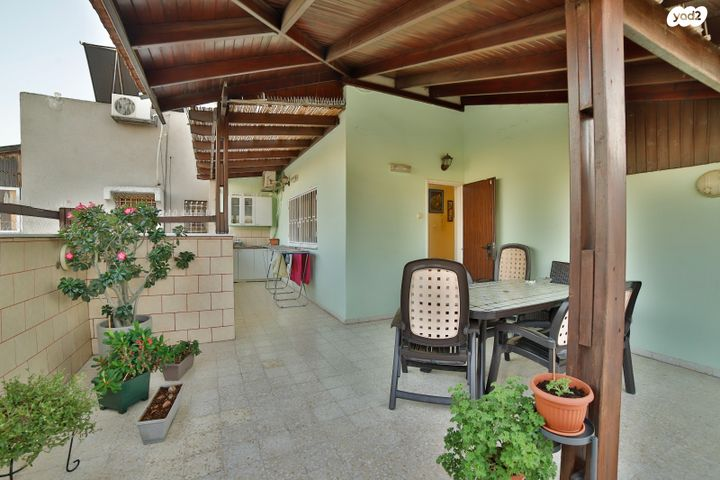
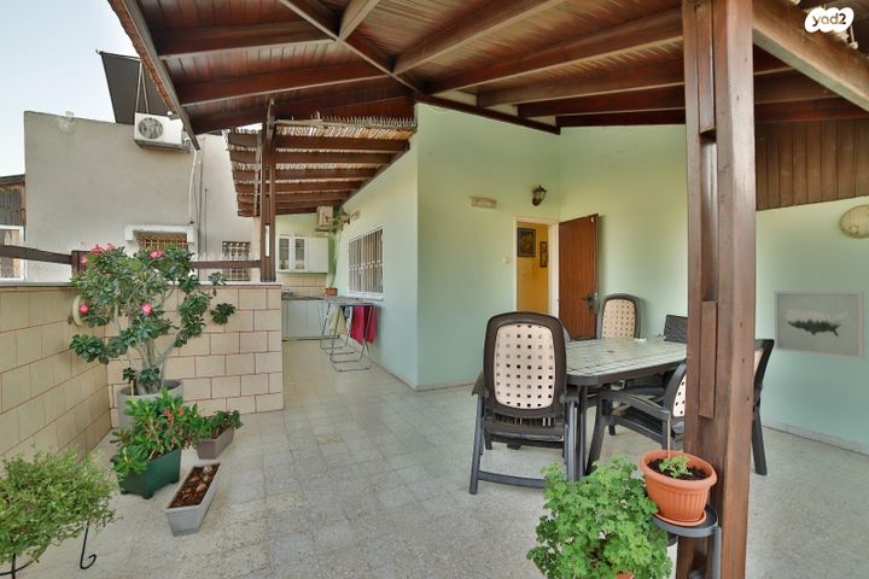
+ wall art (816, 322)
